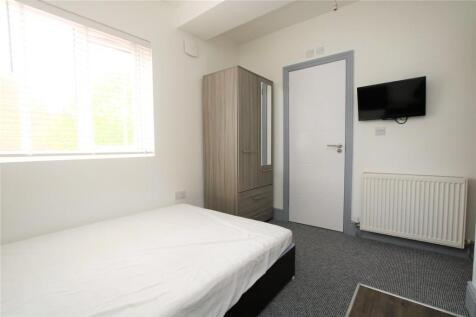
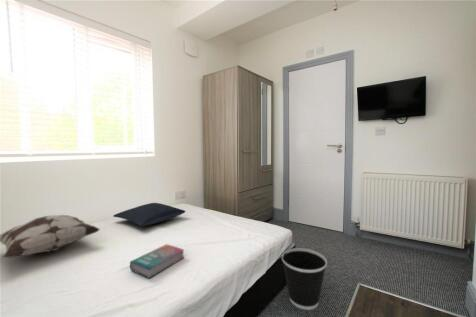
+ wastebasket (303, 278)
+ decorative pillow (45, 233)
+ pillow (150, 213)
+ book (158, 259)
